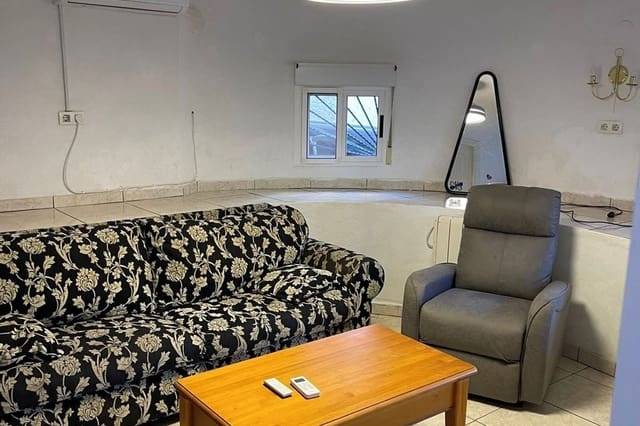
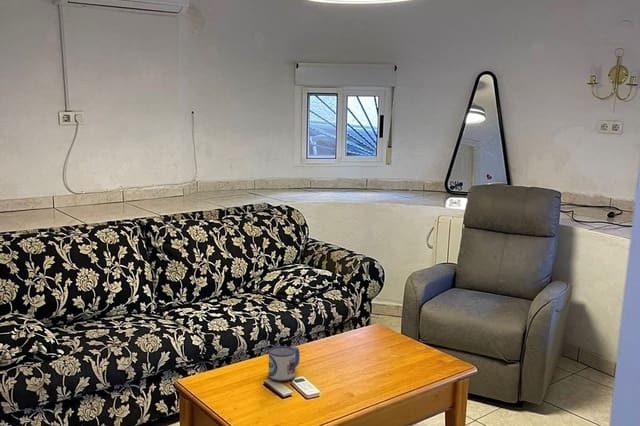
+ mug (285, 361)
